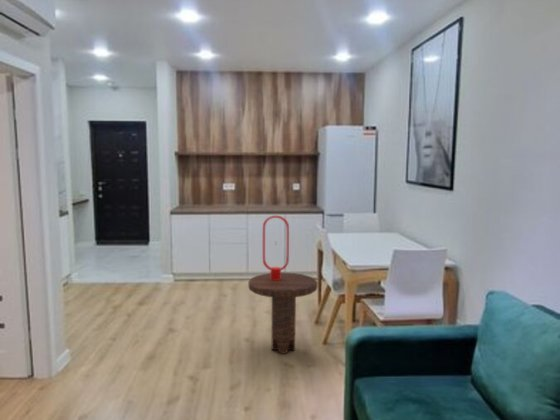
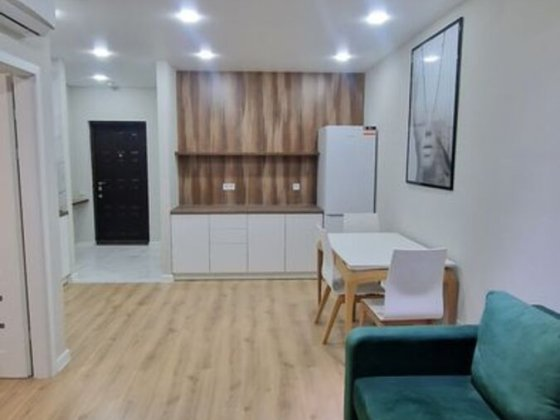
- table lamp (275, 244)
- side table (282, 315)
